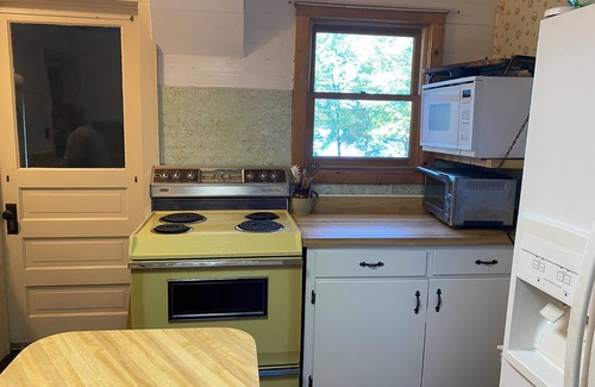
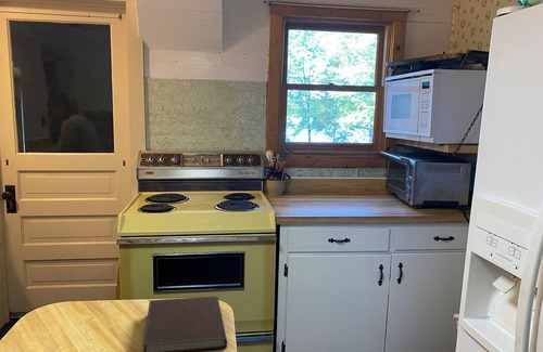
+ notebook (185, 323)
